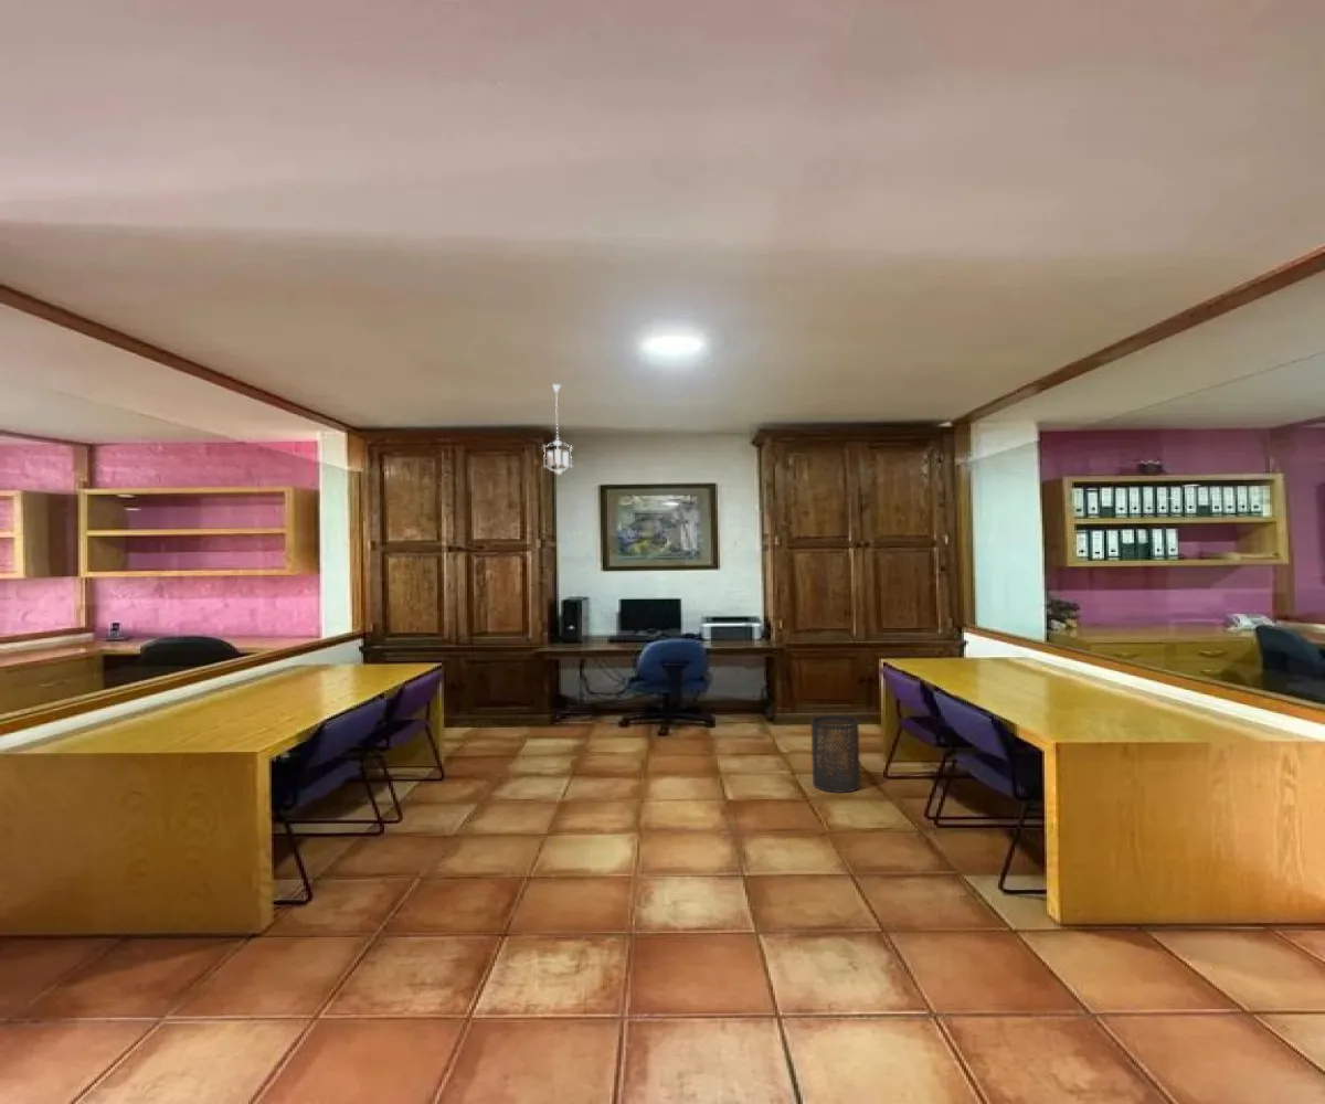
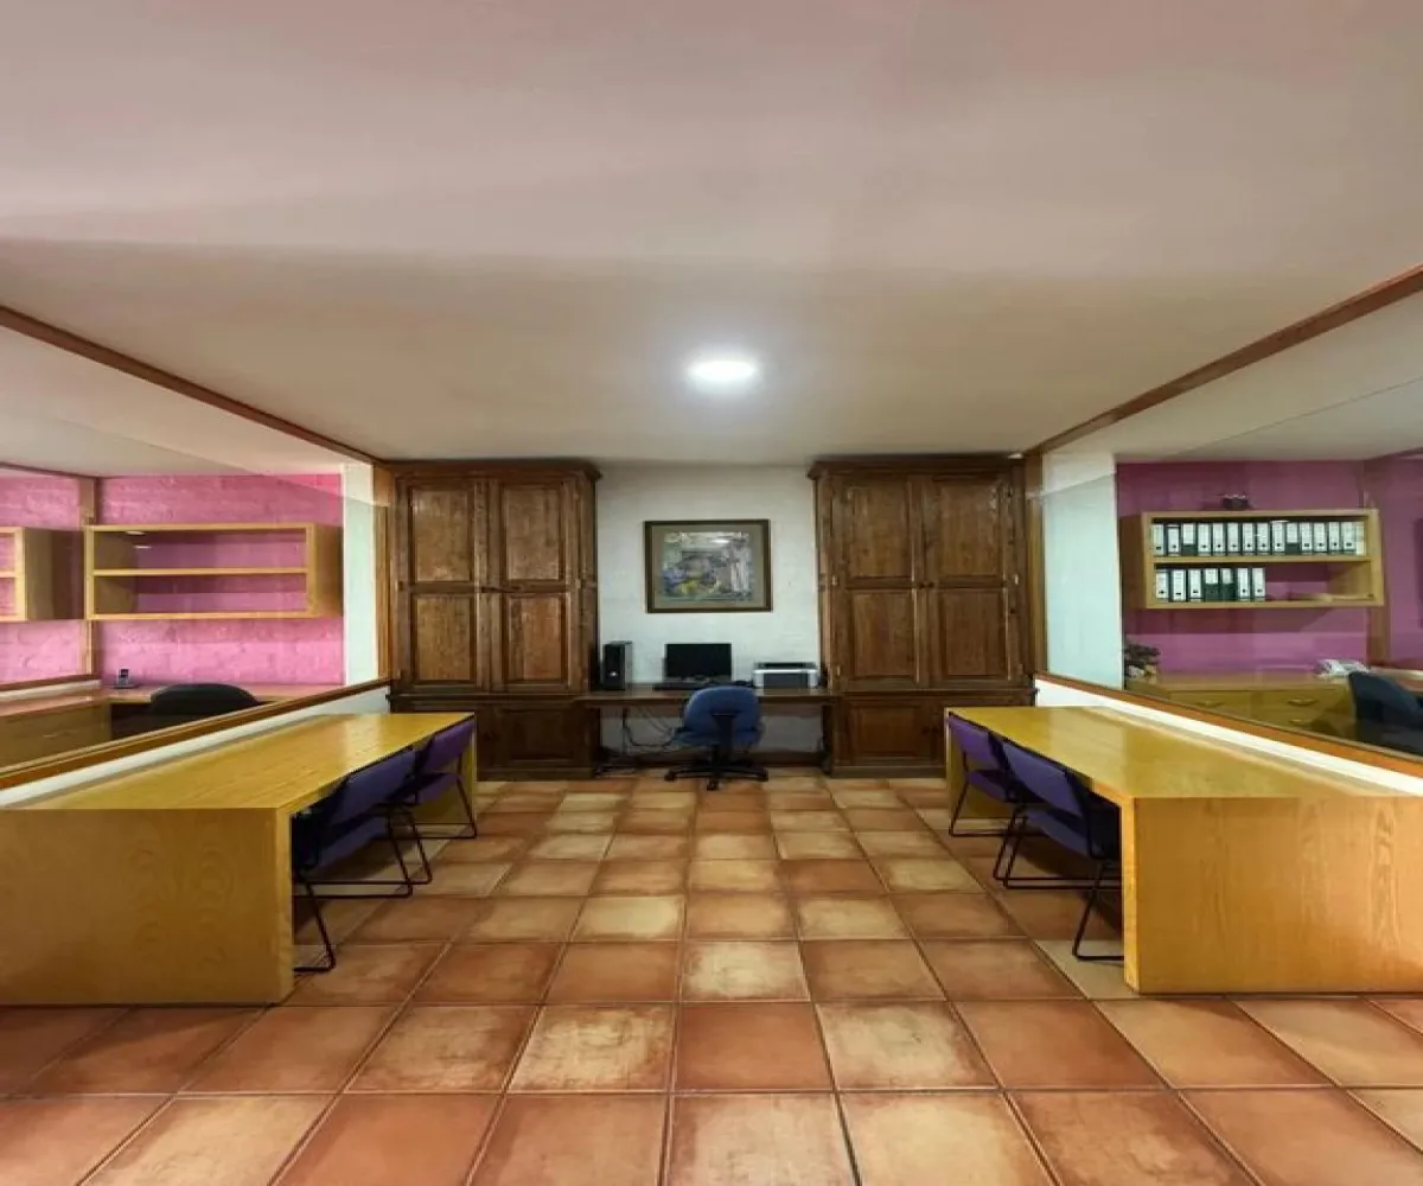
- trash can (835, 752)
- pendant light (556, 431)
